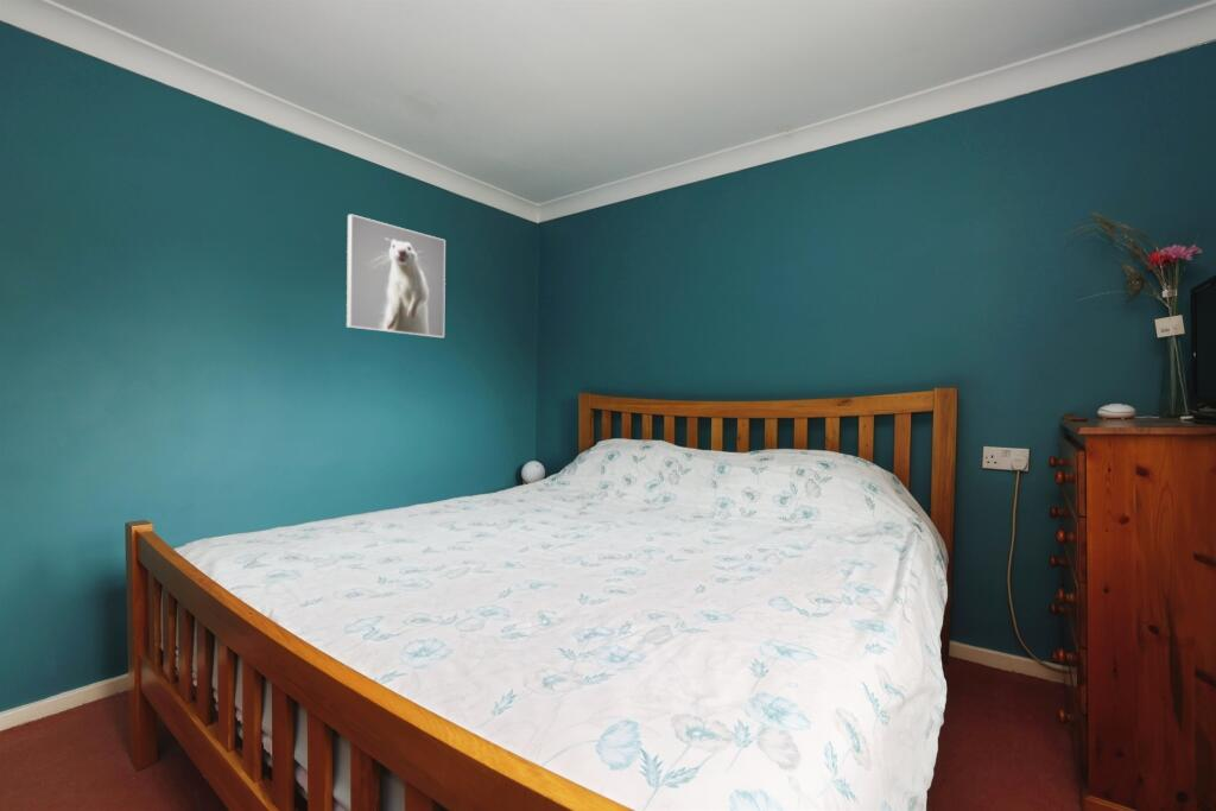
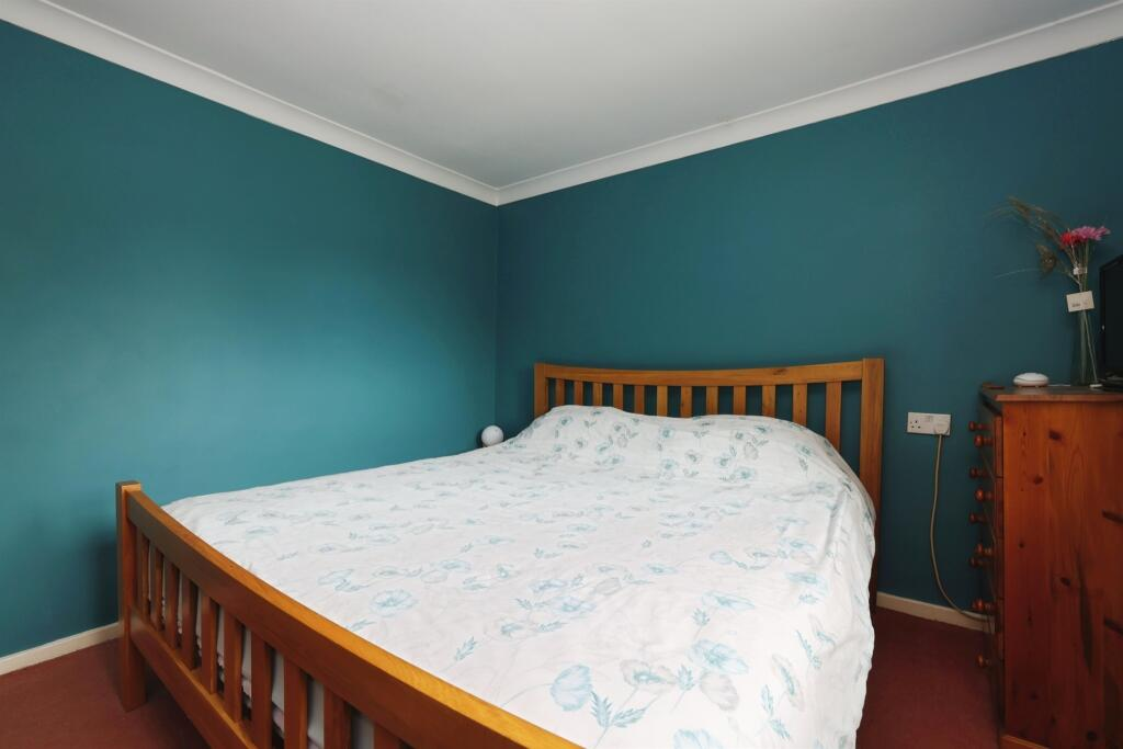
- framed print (399, 280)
